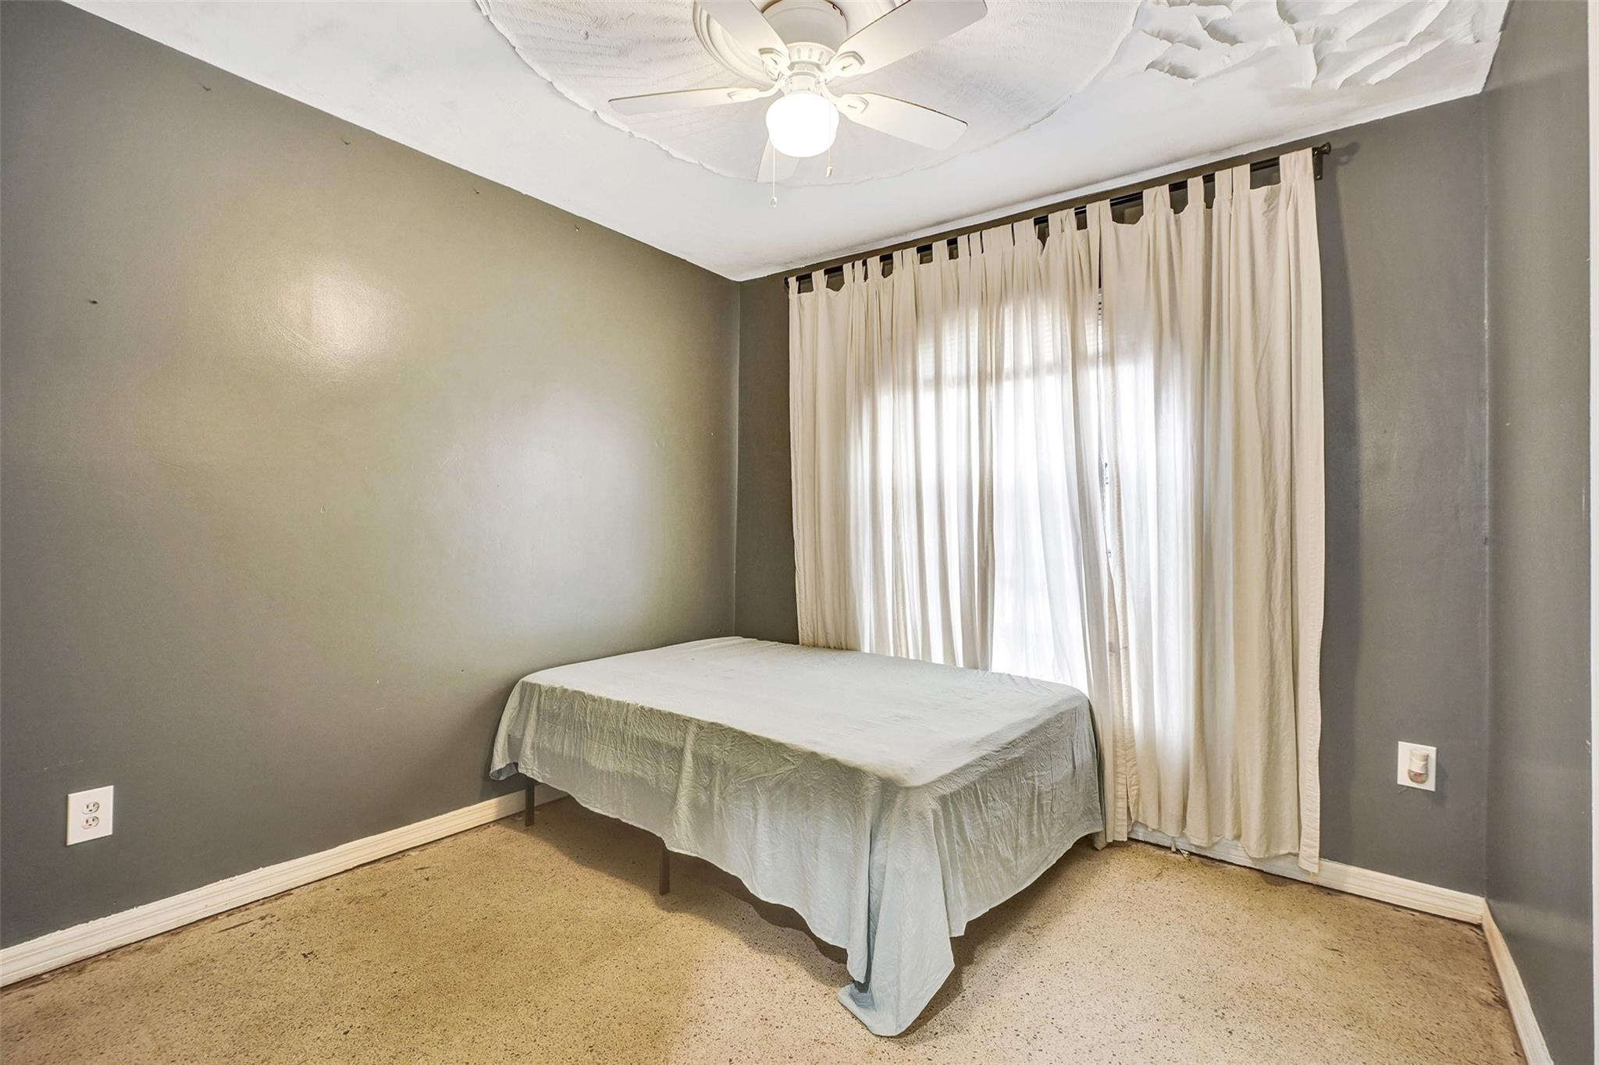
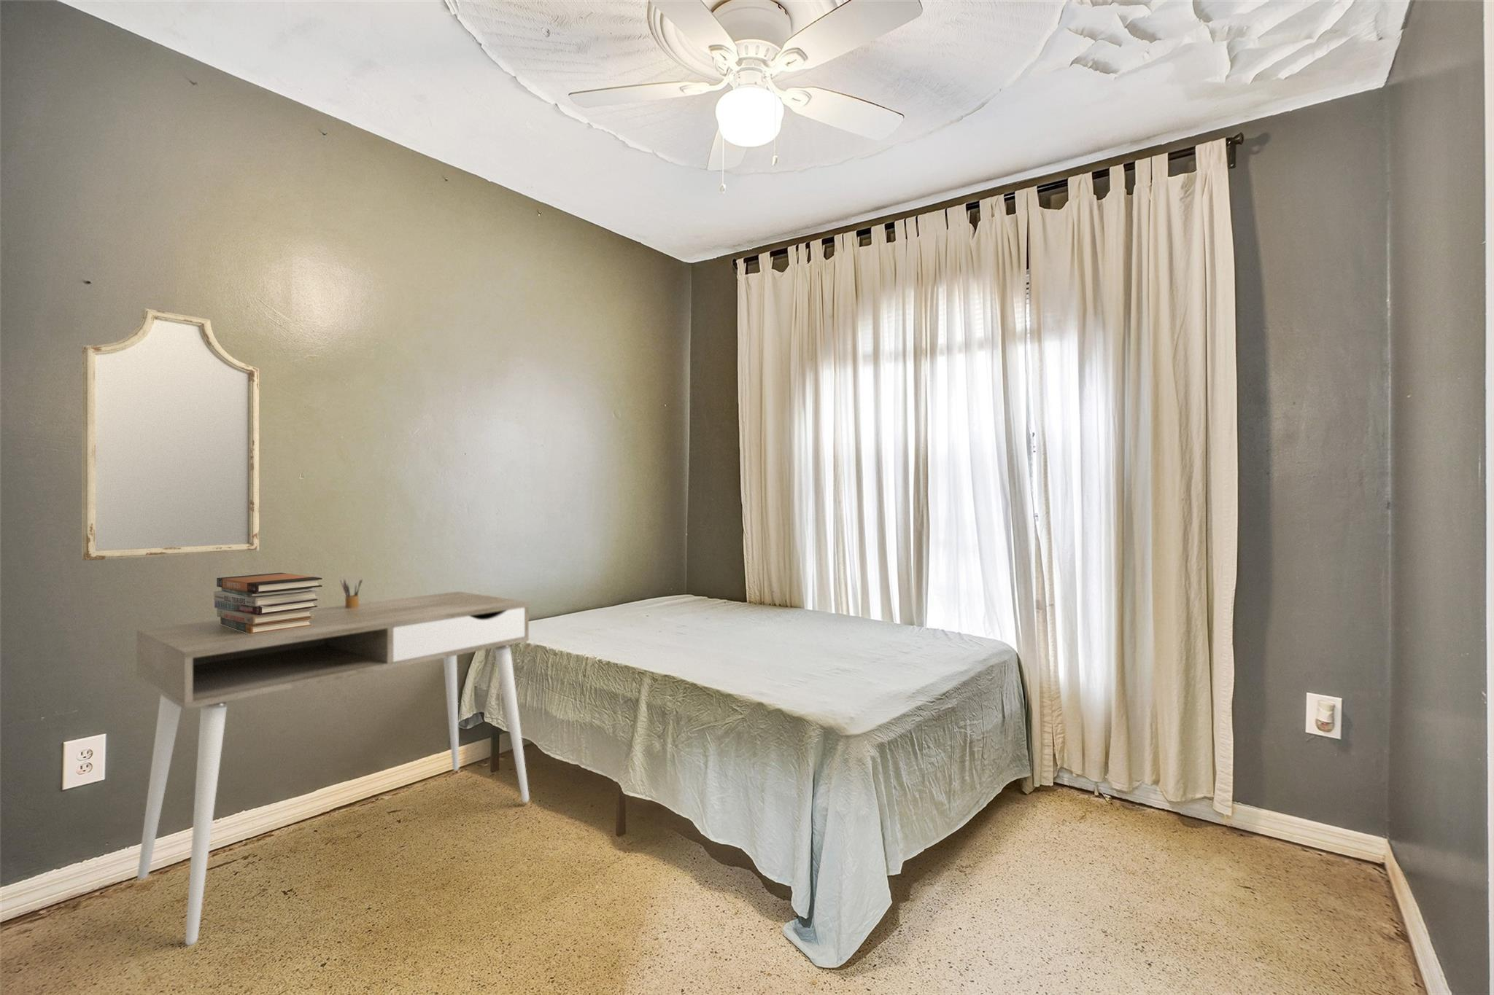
+ pencil box (354, 592)
+ desk (345, 677)
+ home mirror (178, 434)
+ book stack (267, 600)
